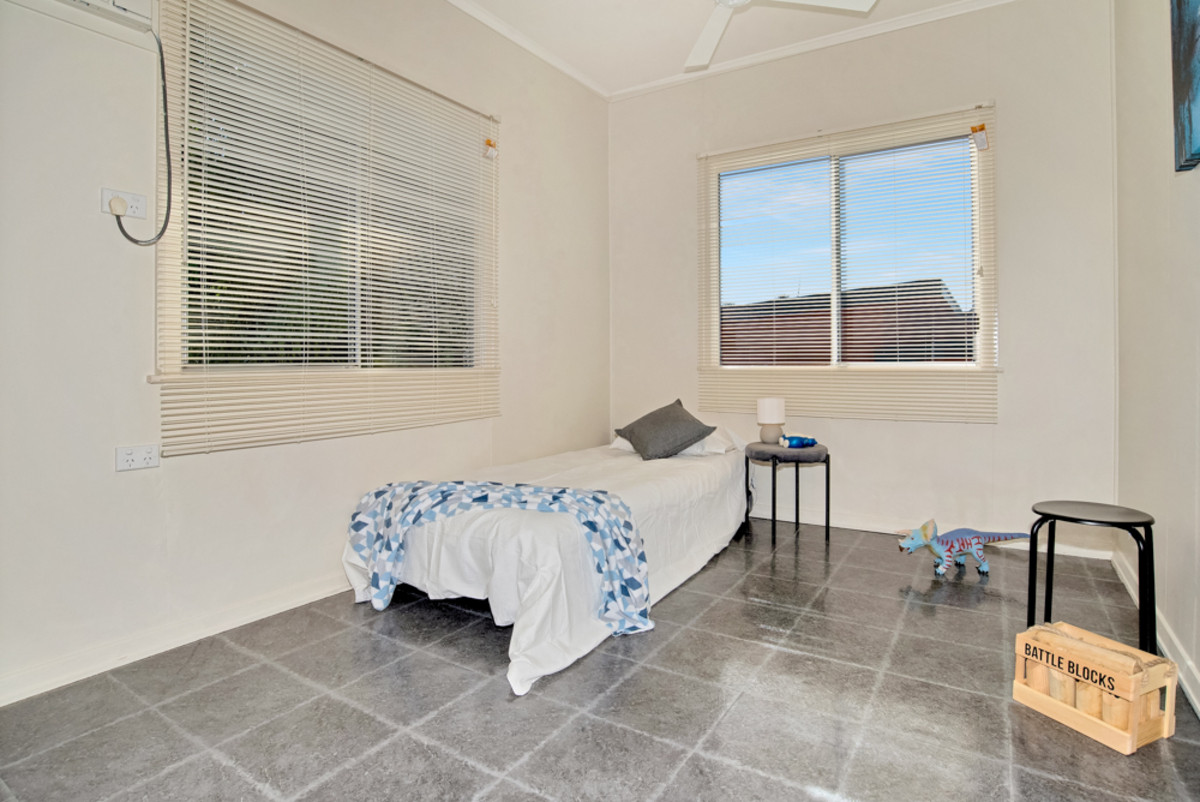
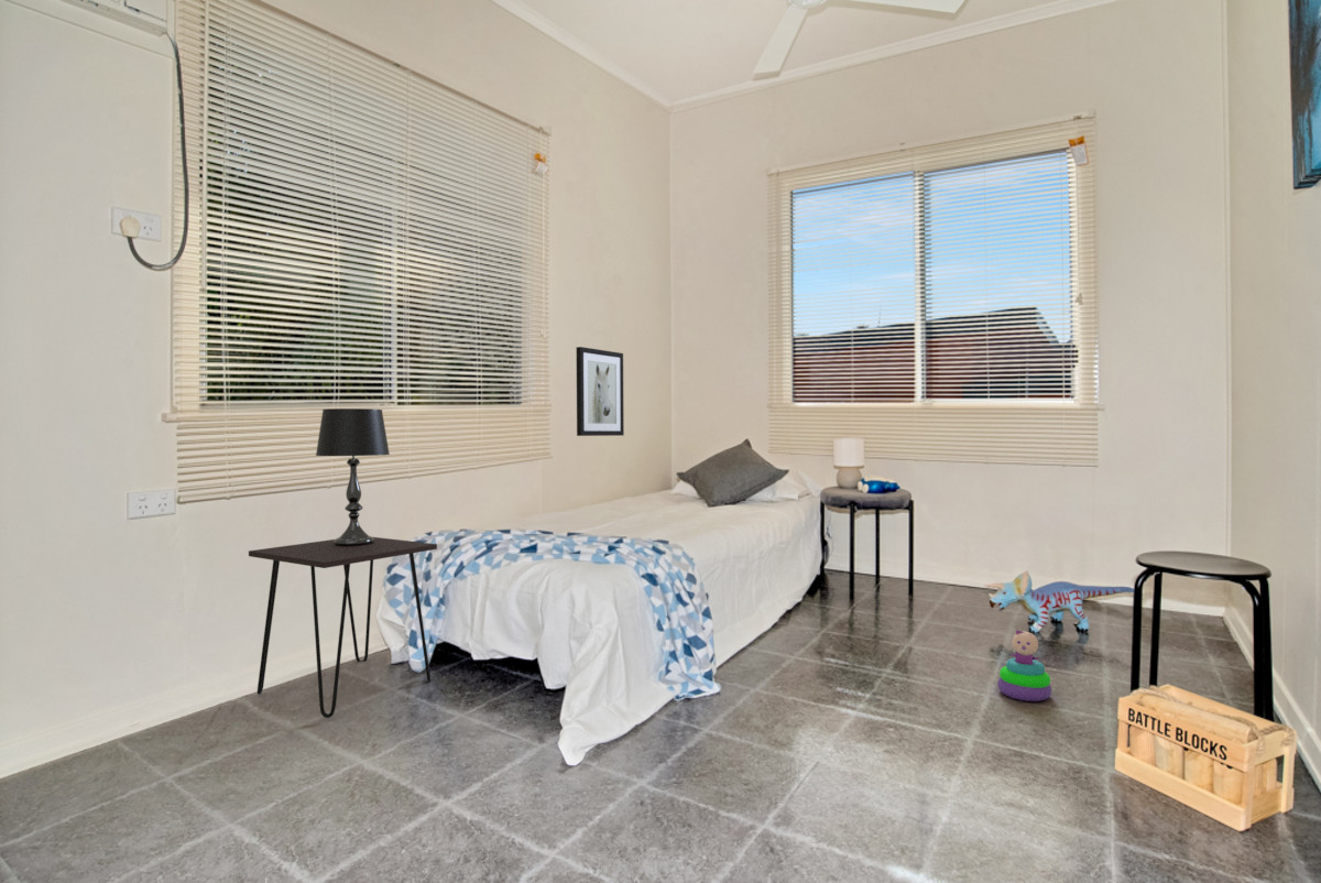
+ table lamp (353, 476)
+ wall art (600, 393)
+ stacking toy (1024, 662)
+ desk (343, 617)
